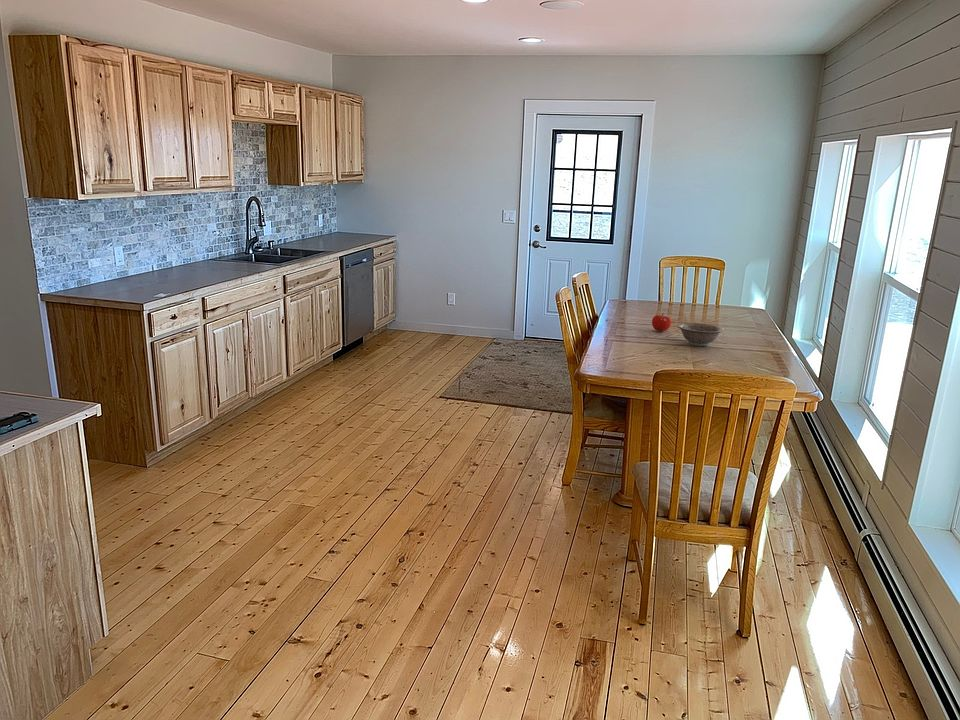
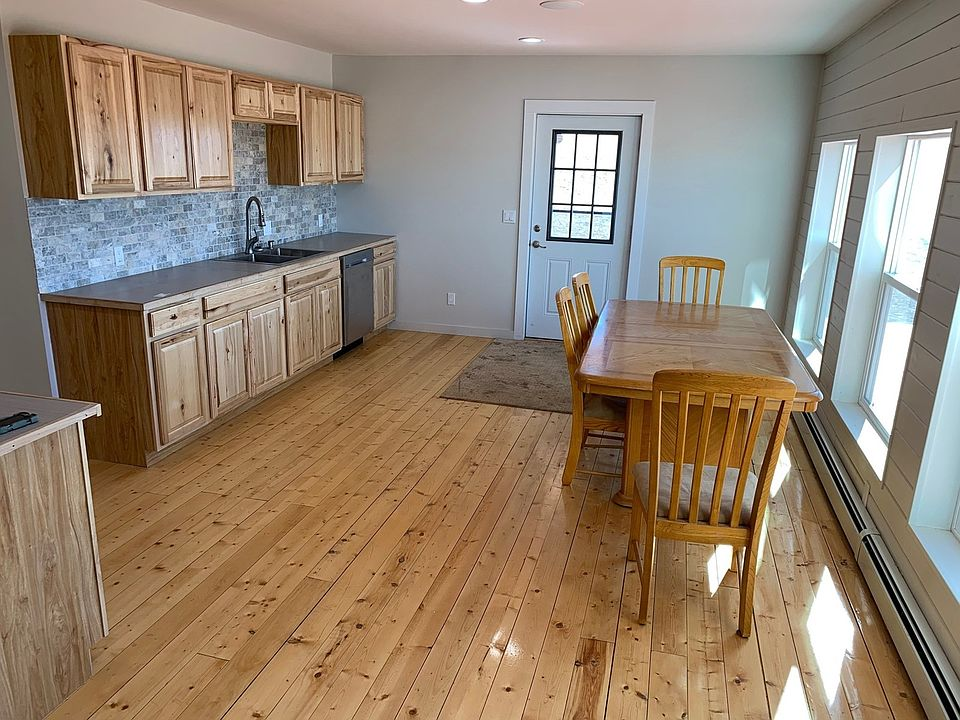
- decorative bowl (699, 335)
- fruit (661, 321)
